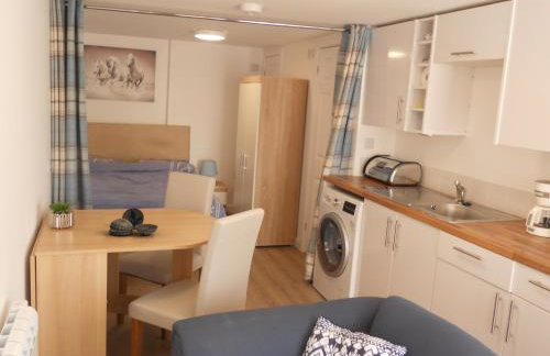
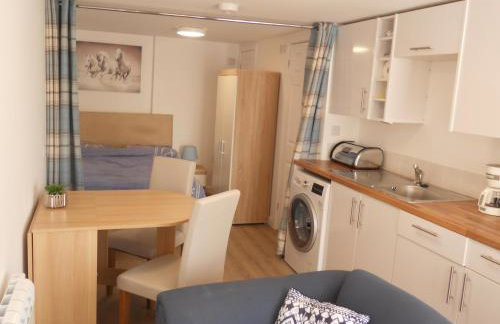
- decorative bowl (131, 222)
